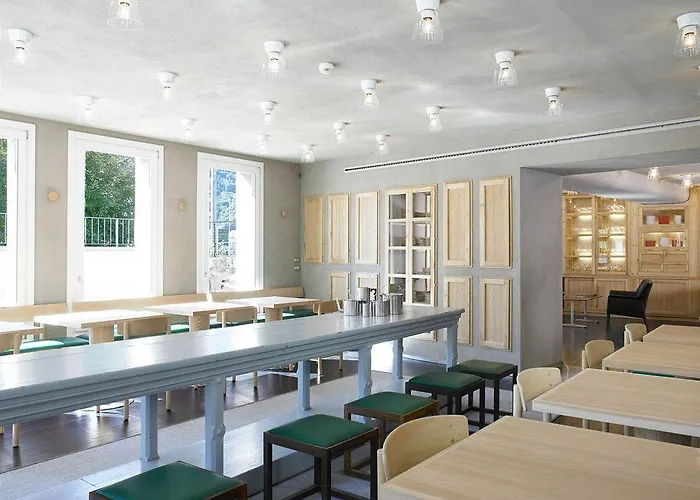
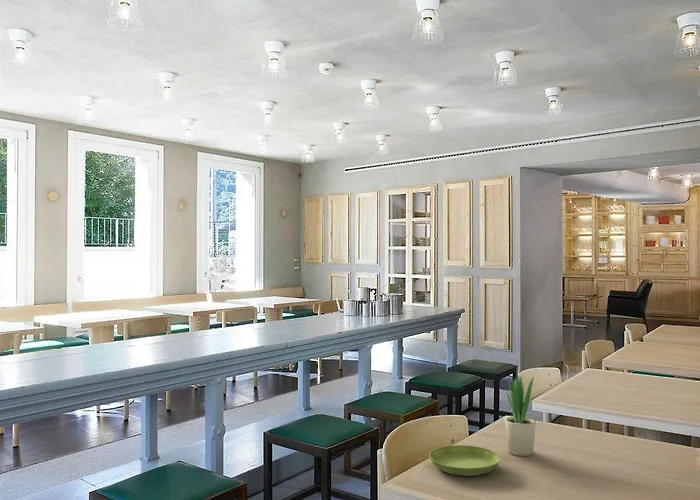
+ saucer (464, 461)
+ potted plant (520, 408)
